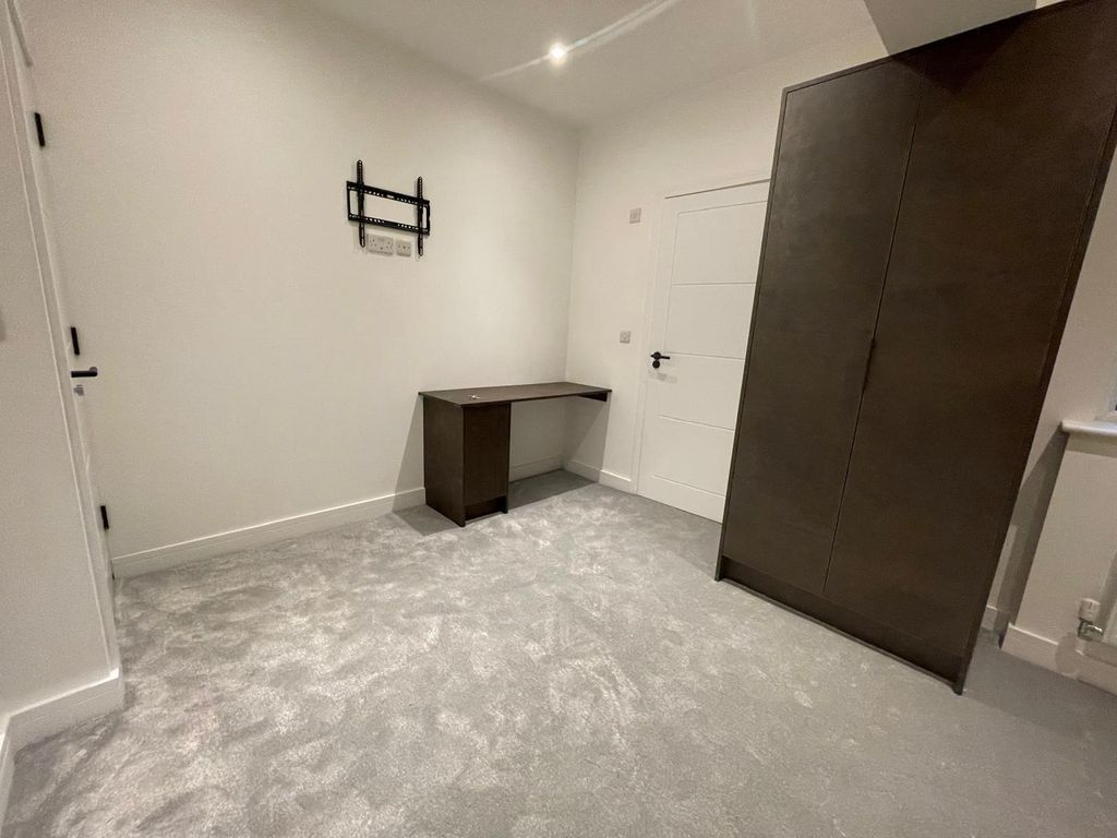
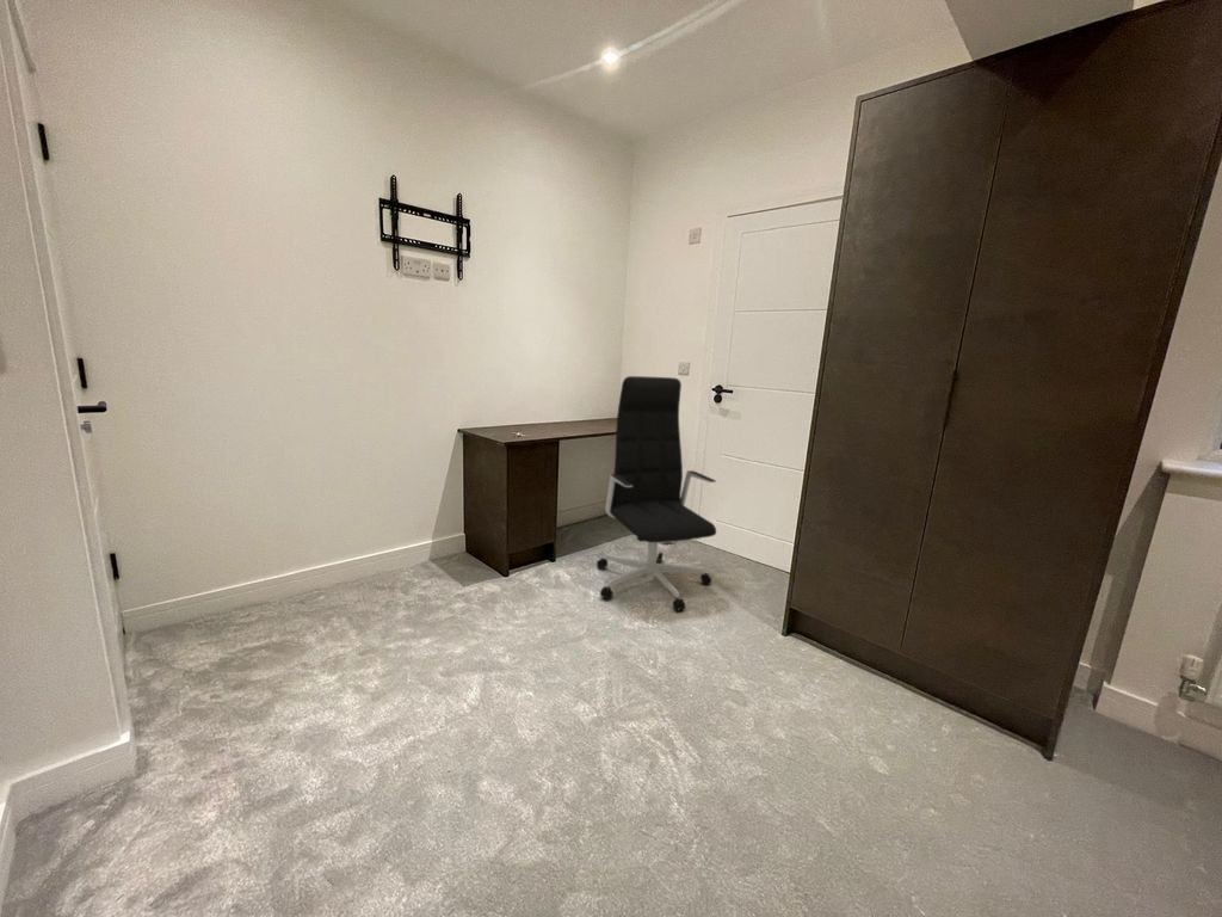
+ office chair (659, 486)
